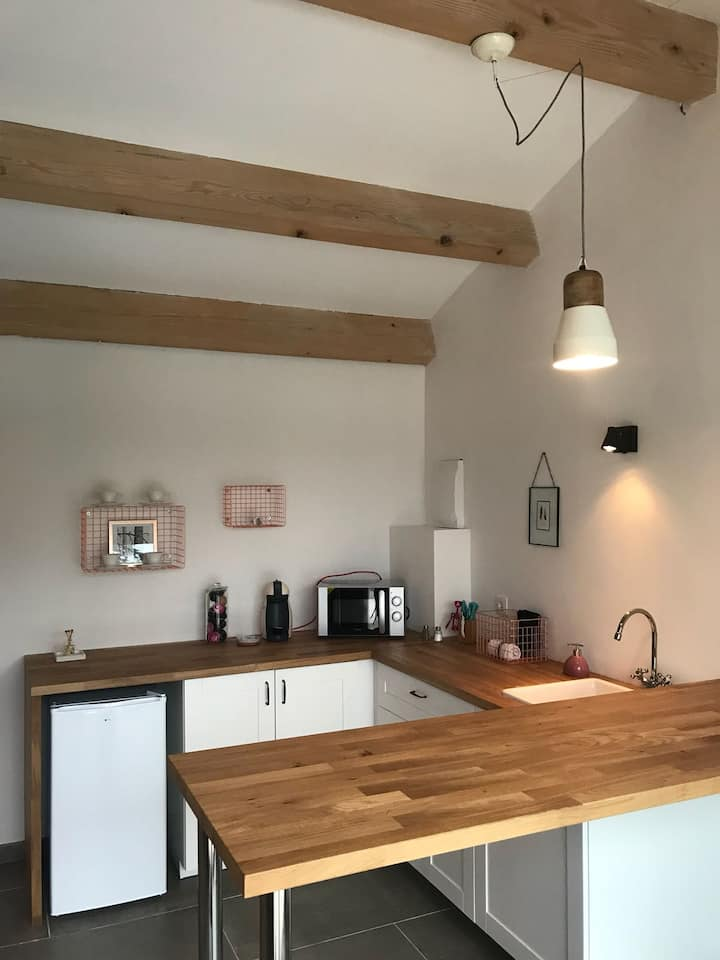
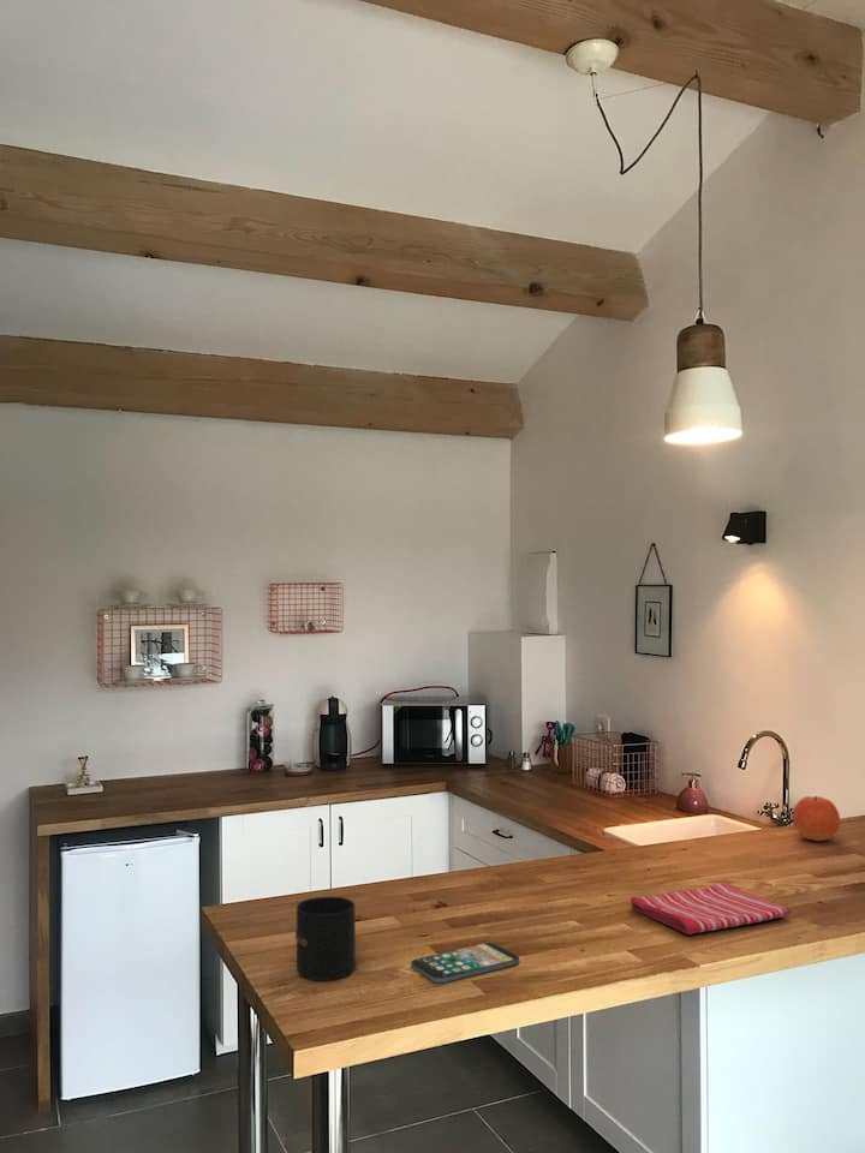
+ dish towel (708, 906)
+ smartphone (465, 962)
+ mug (327, 934)
+ fruit (816, 818)
